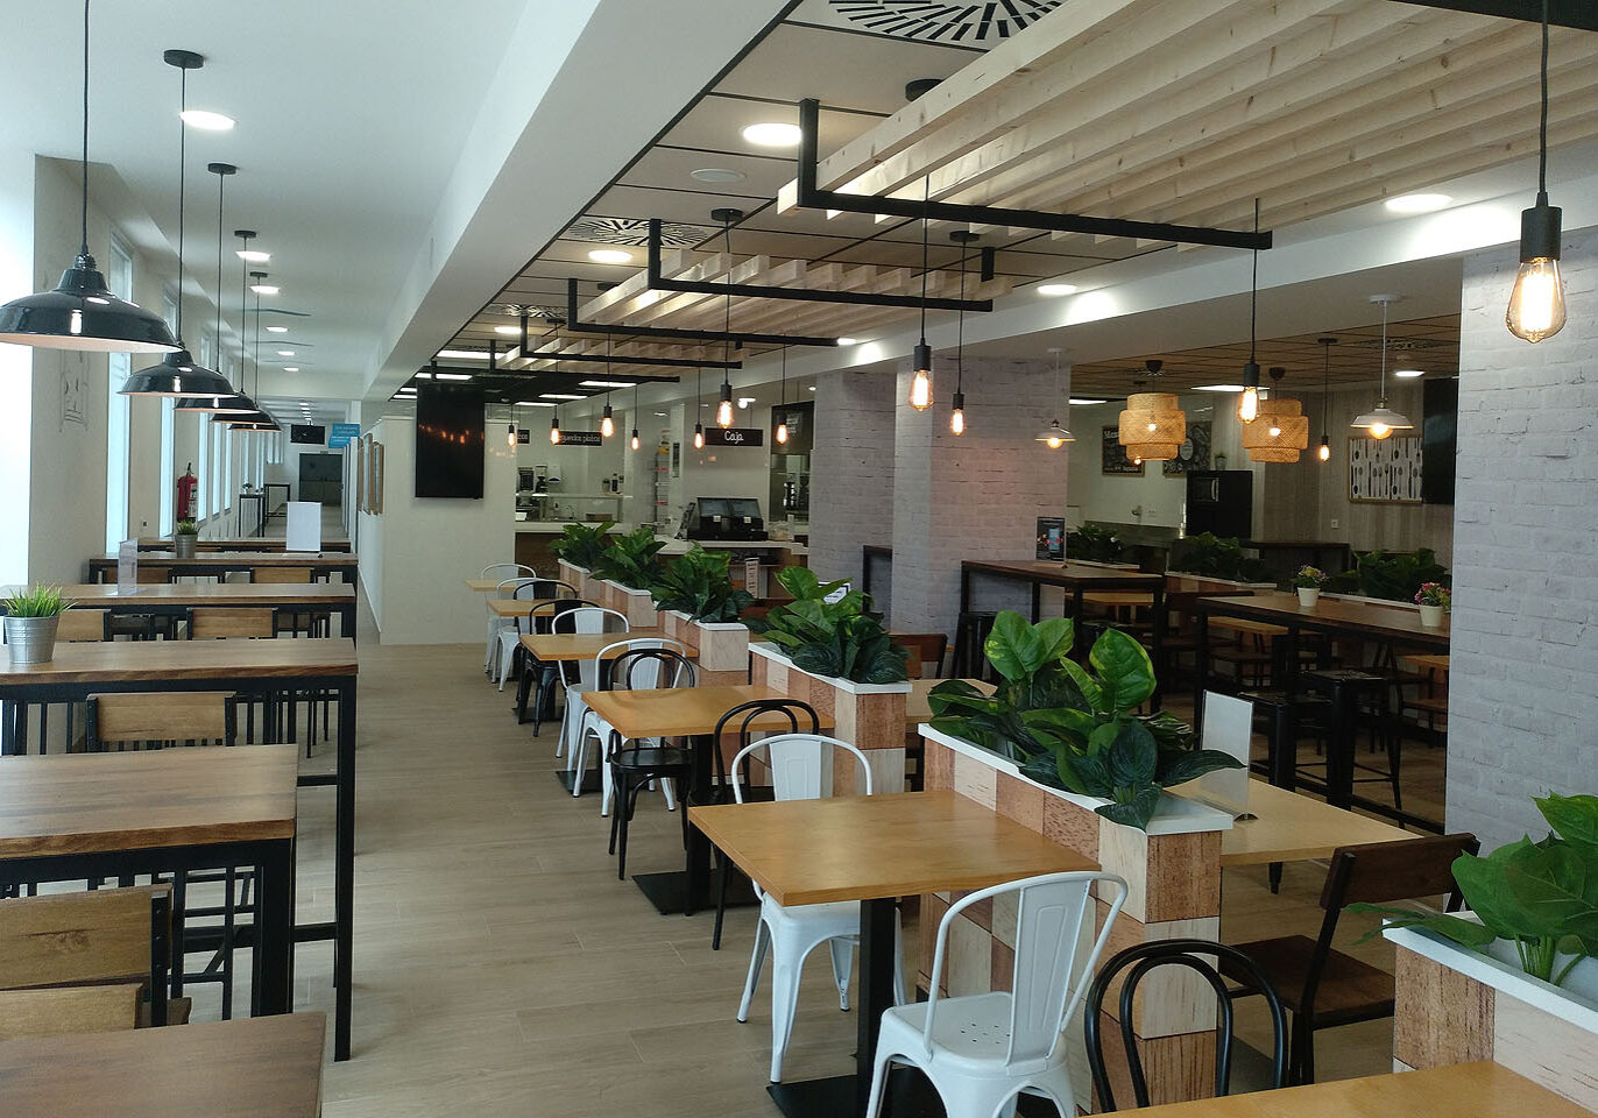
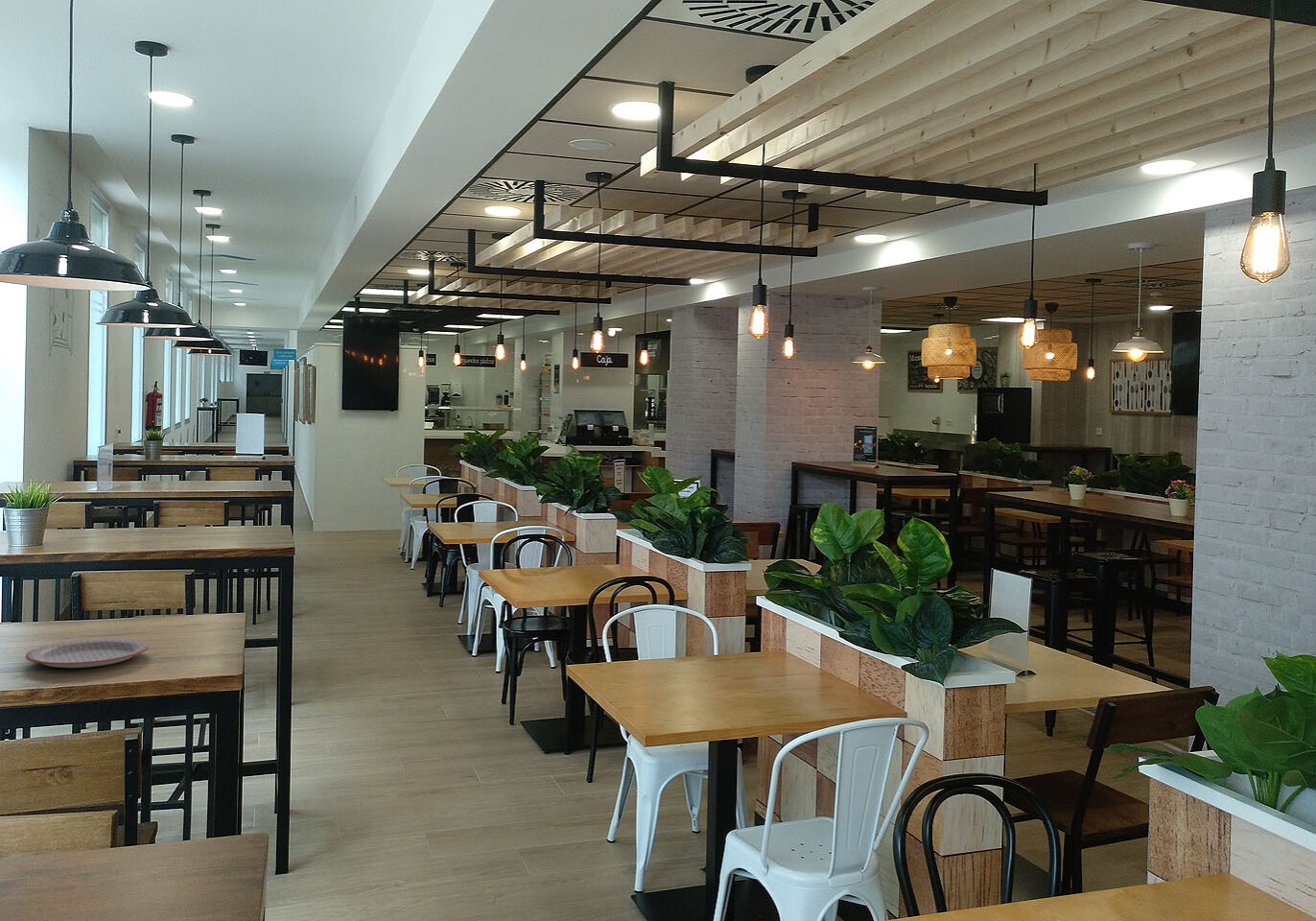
+ plate (88, 654)
